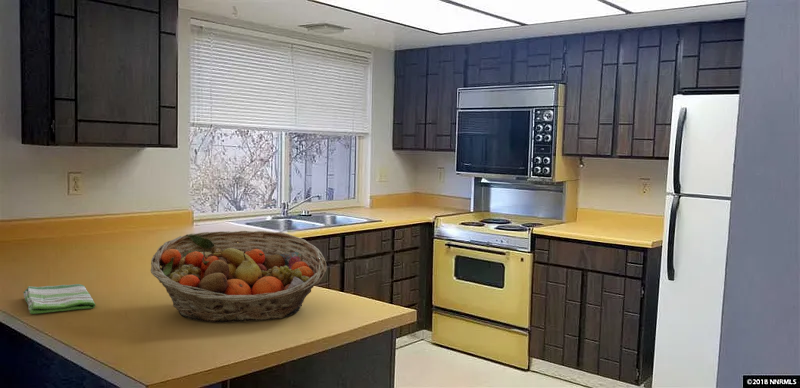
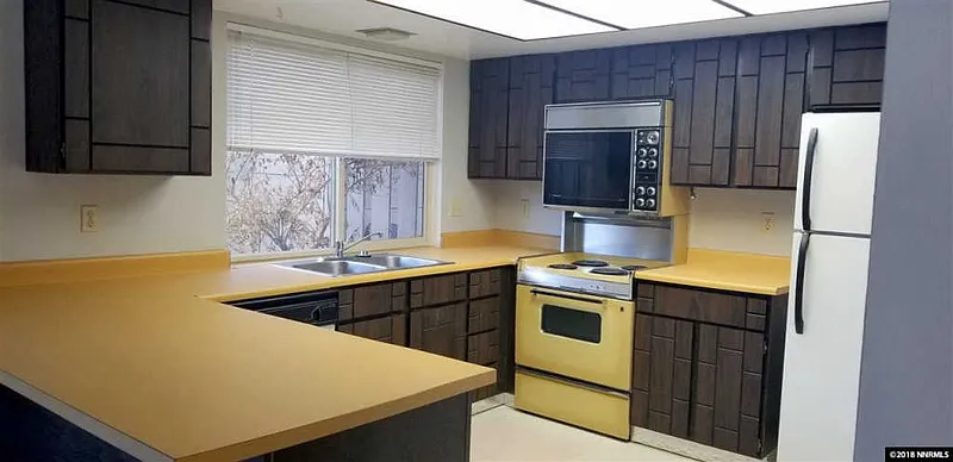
- dish towel (59, 297)
- fruit basket (241, 273)
